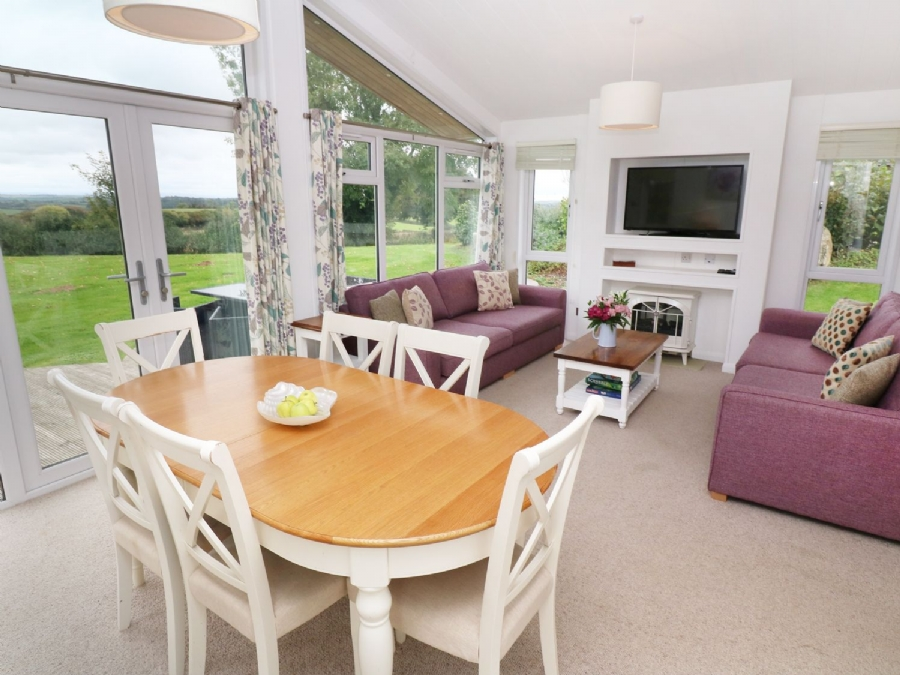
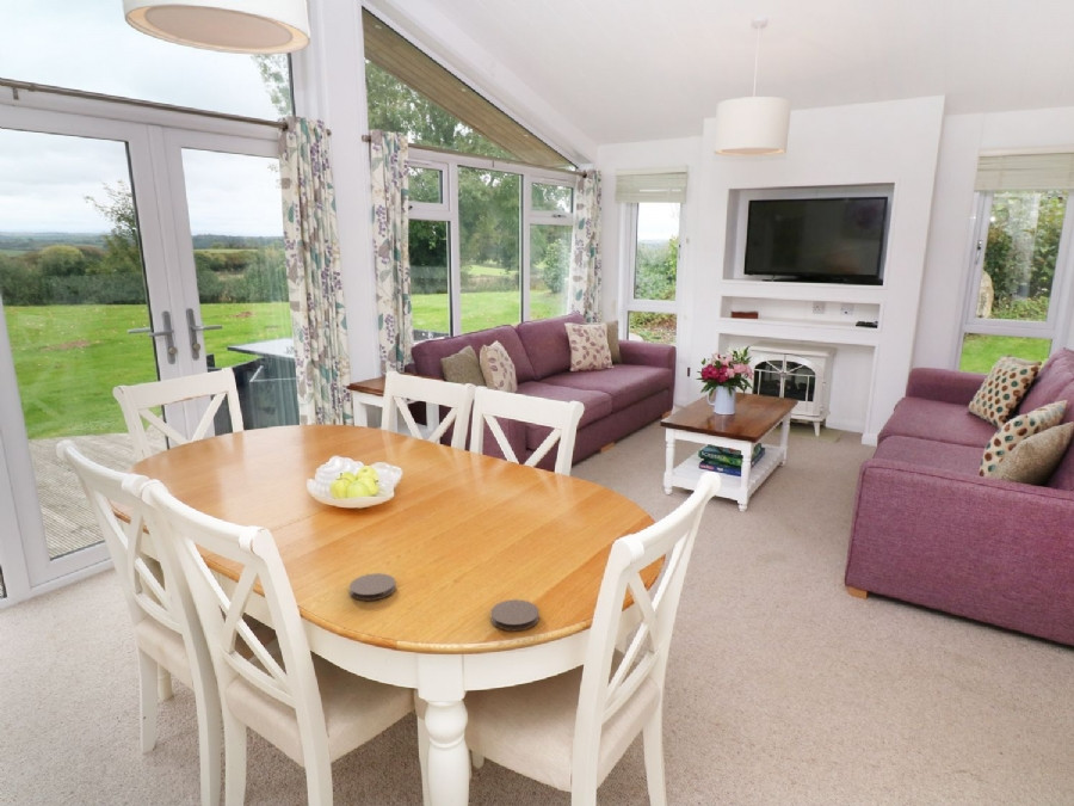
+ coaster (372, 586)
+ coaster (514, 614)
